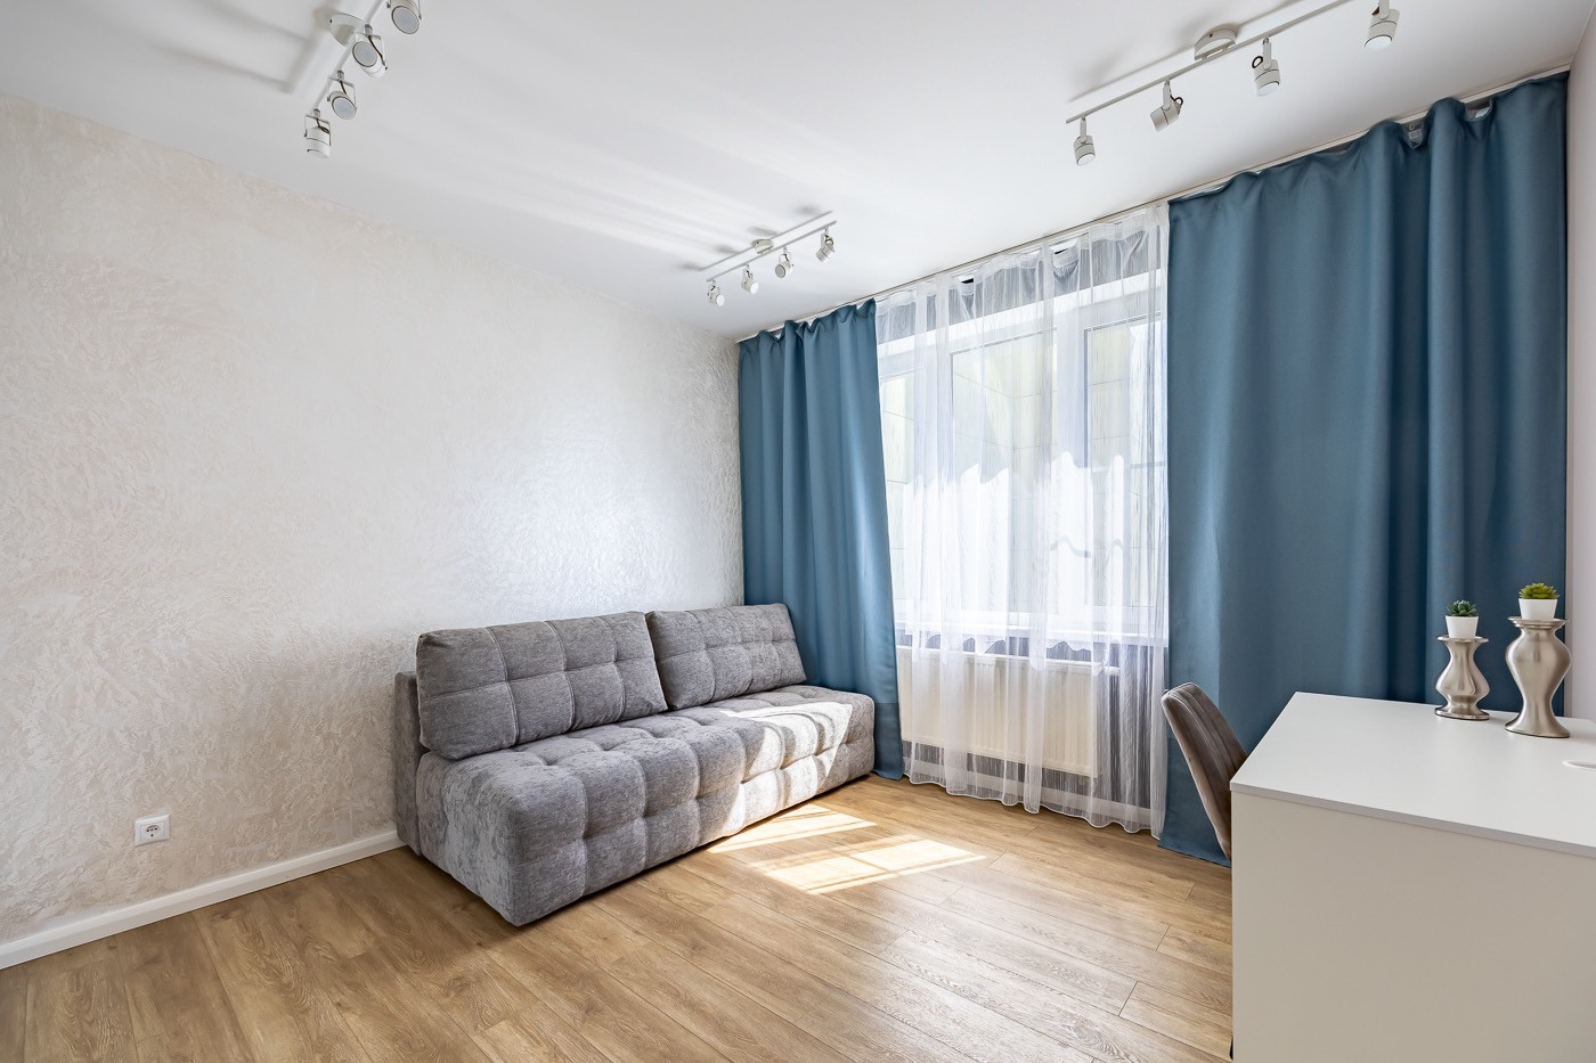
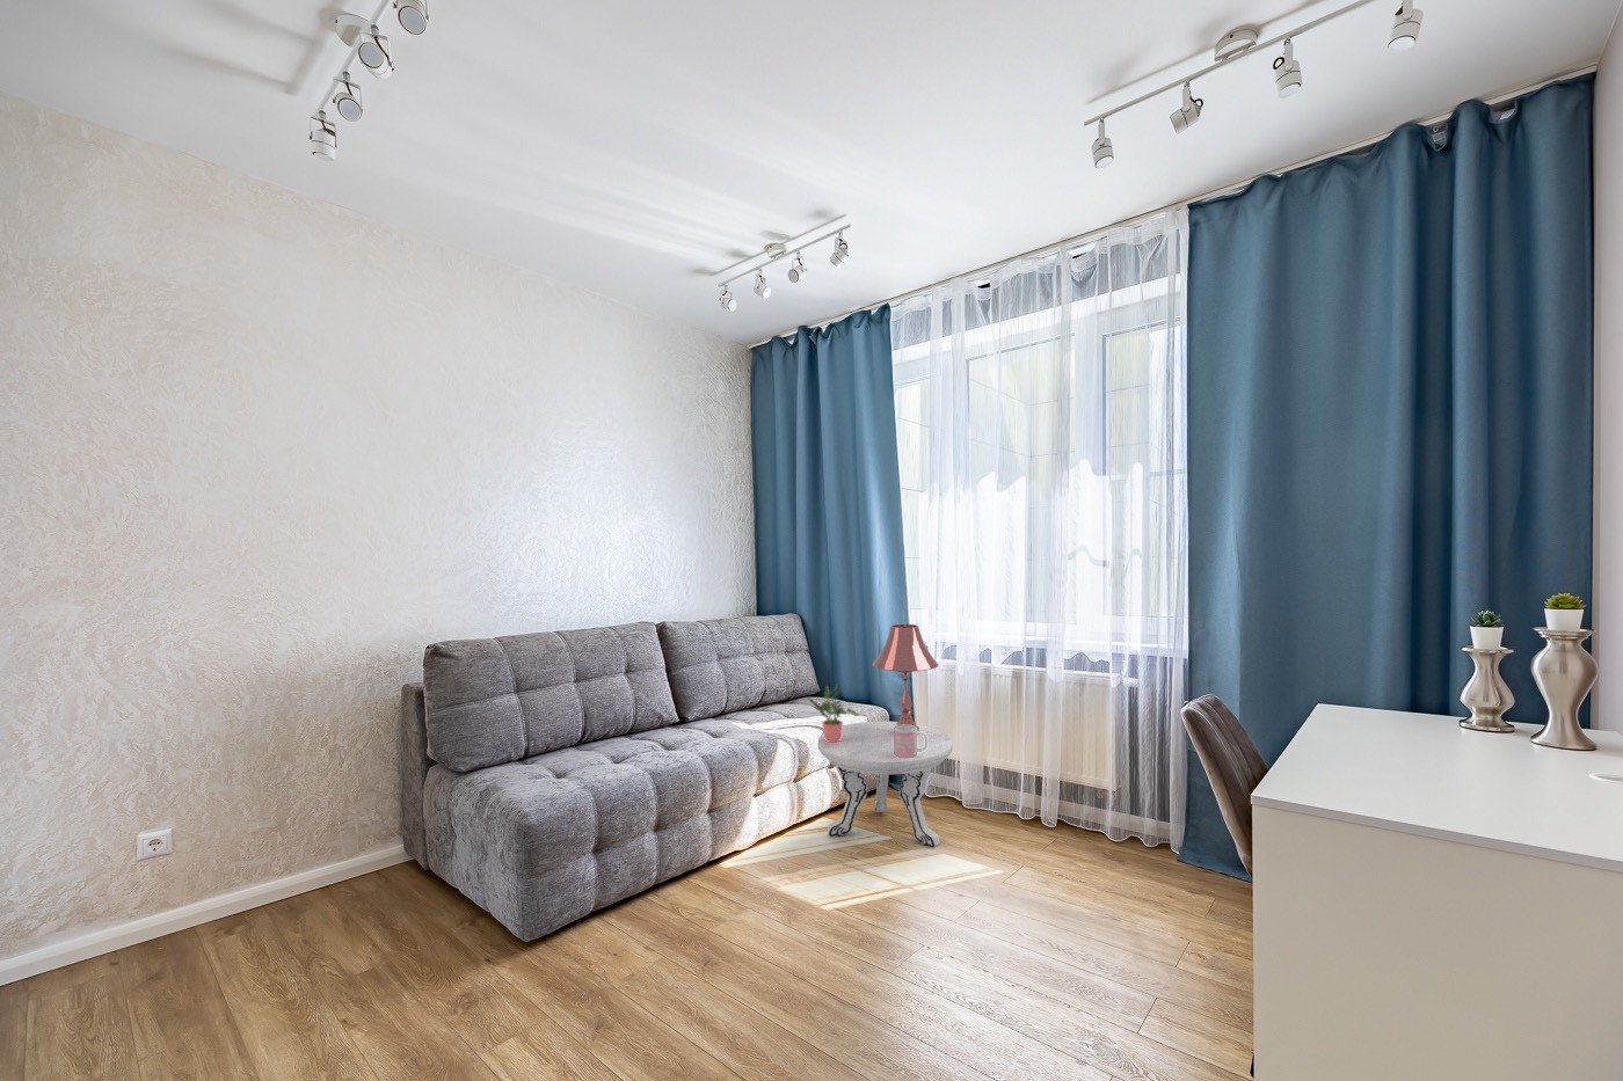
+ mug (909, 741)
+ potted plant (835, 714)
+ table lamp (905, 678)
+ side table (885, 784)
